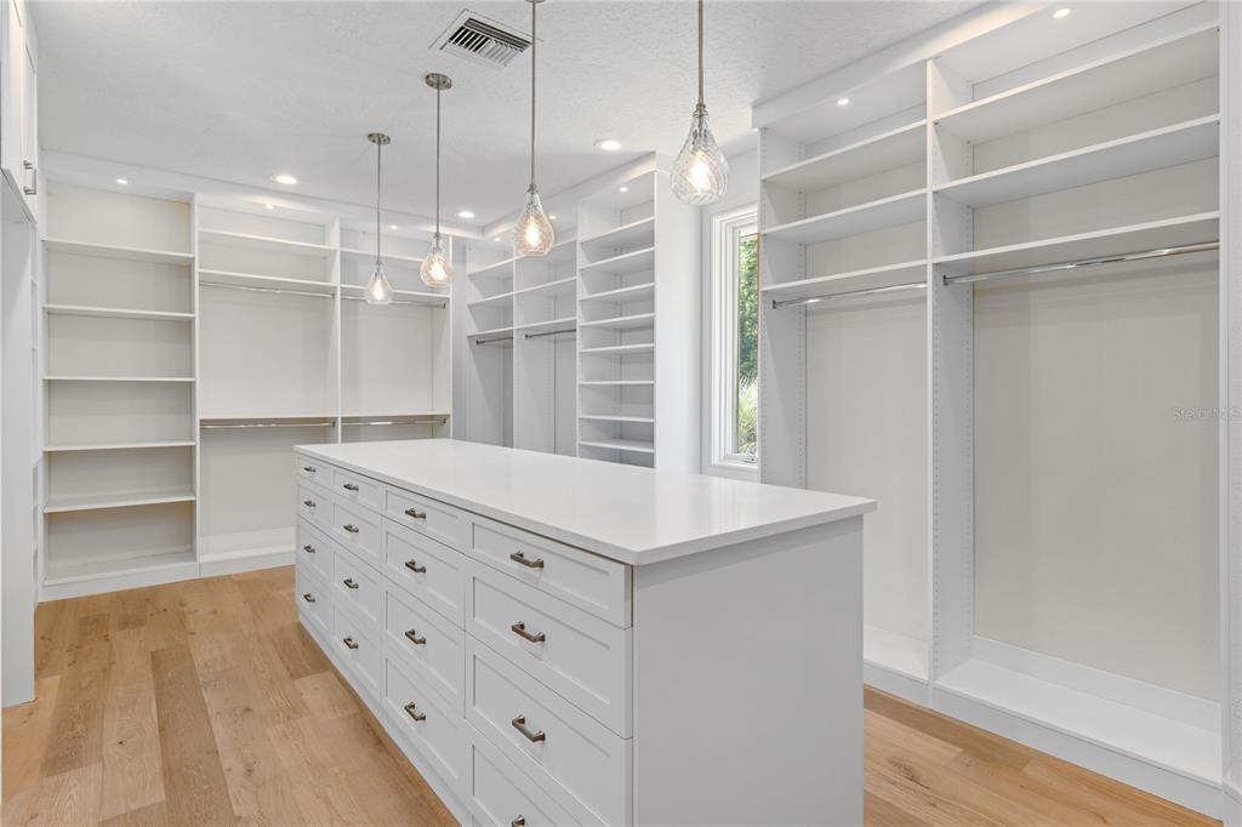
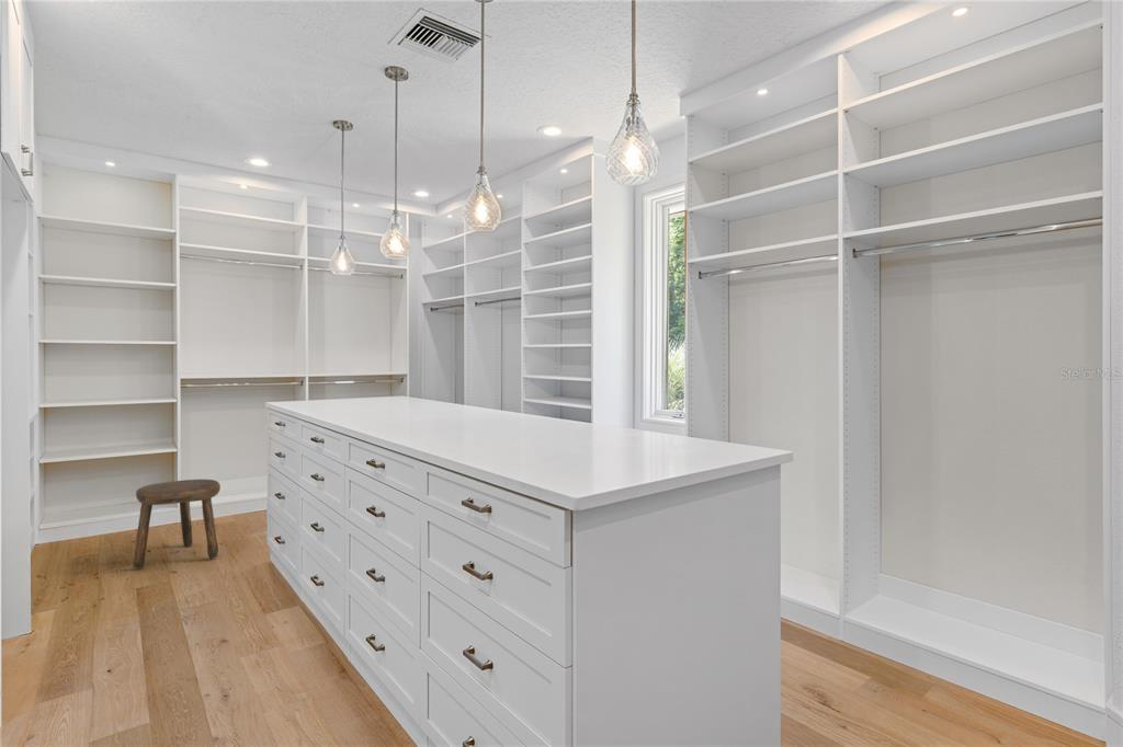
+ stool (182, 519)
